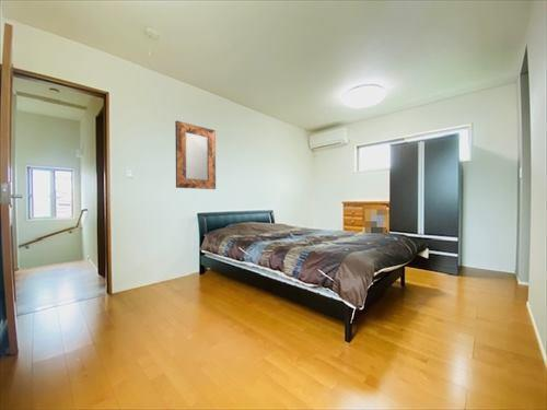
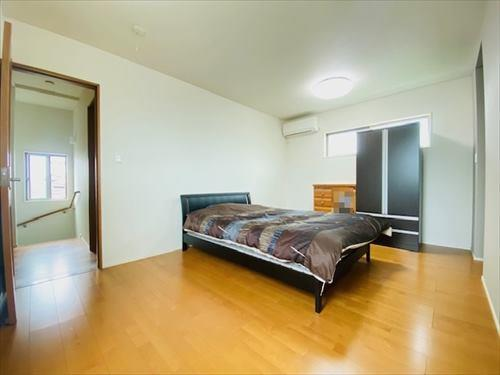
- home mirror (196, 156)
